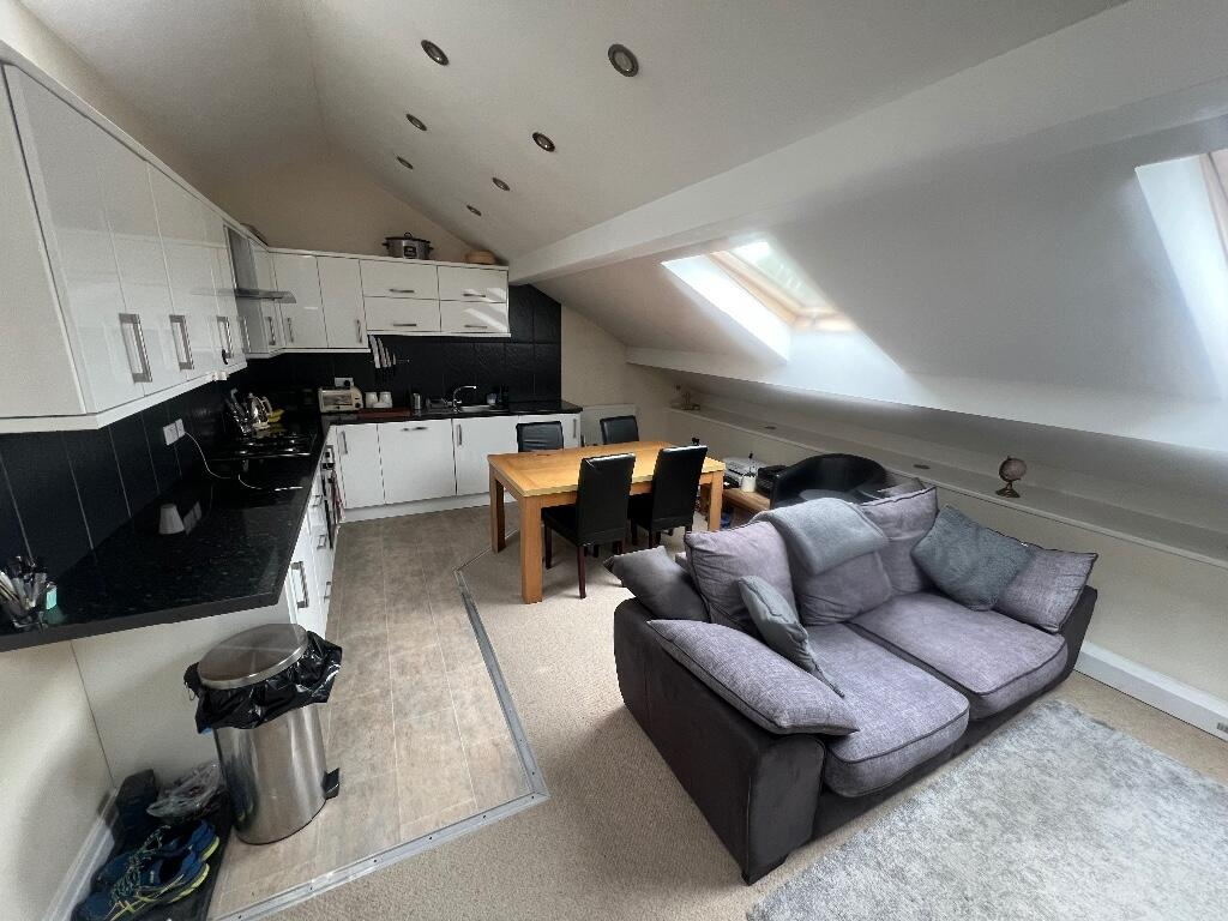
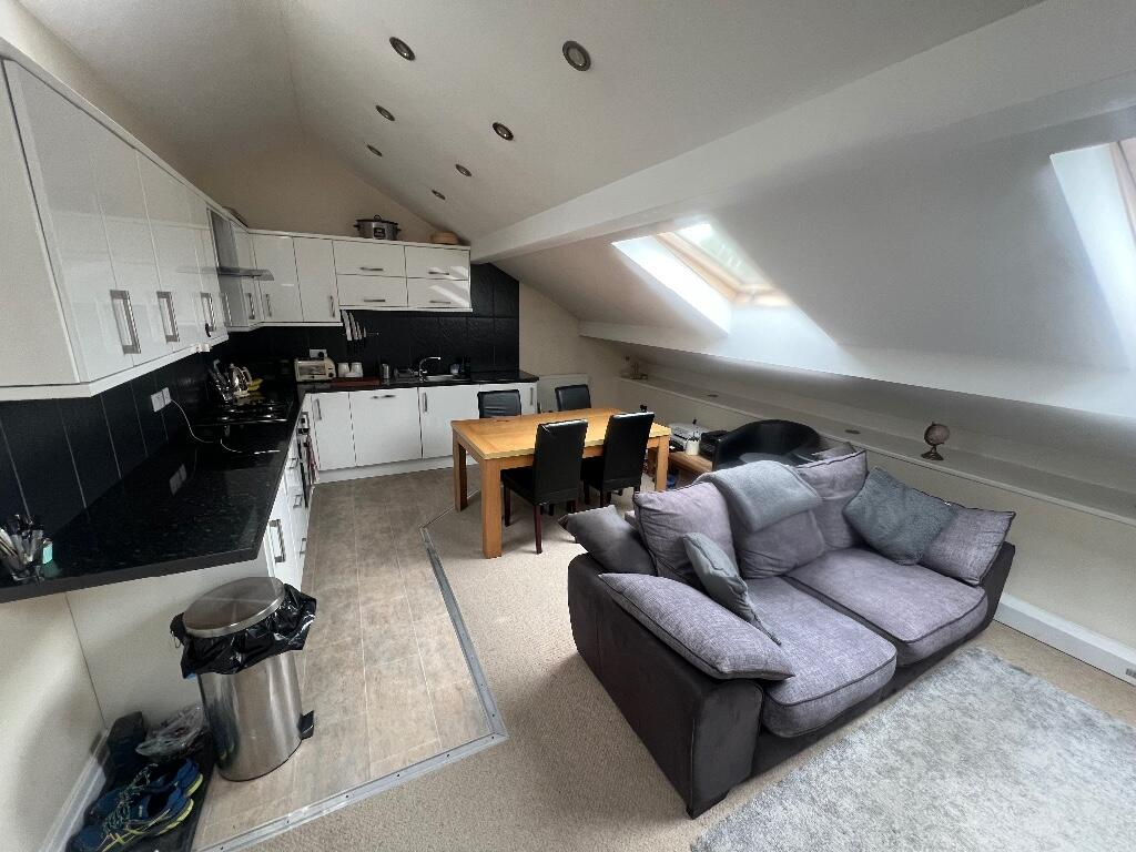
- saltshaker (169, 517)
